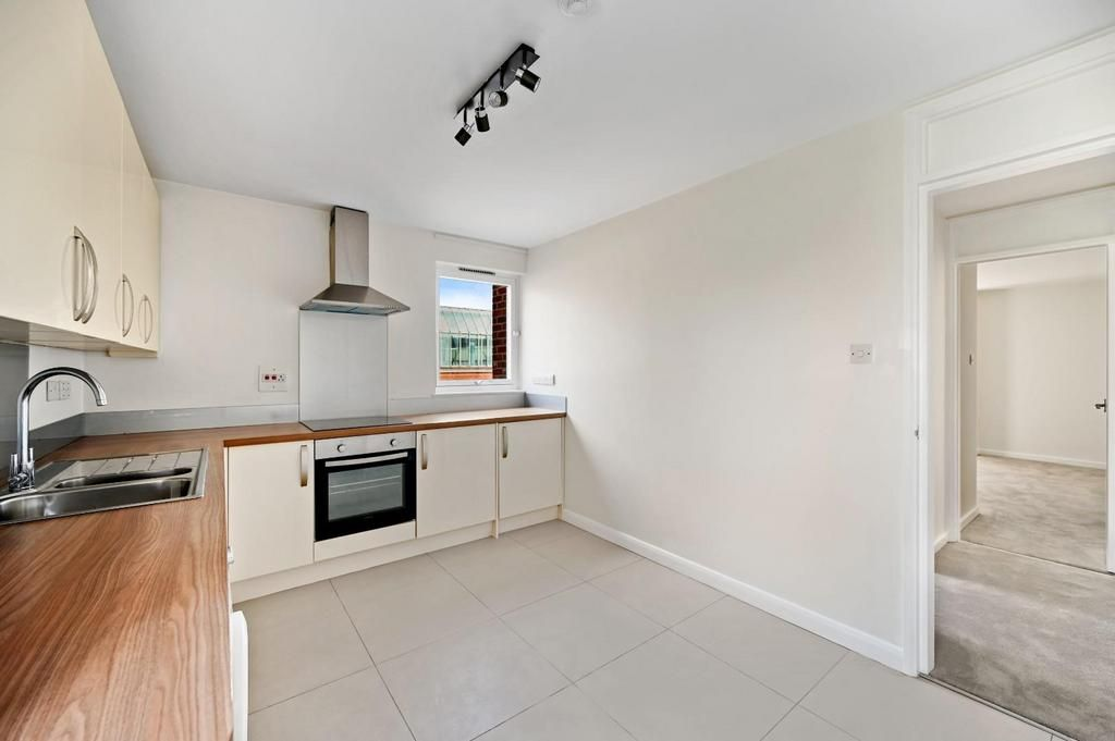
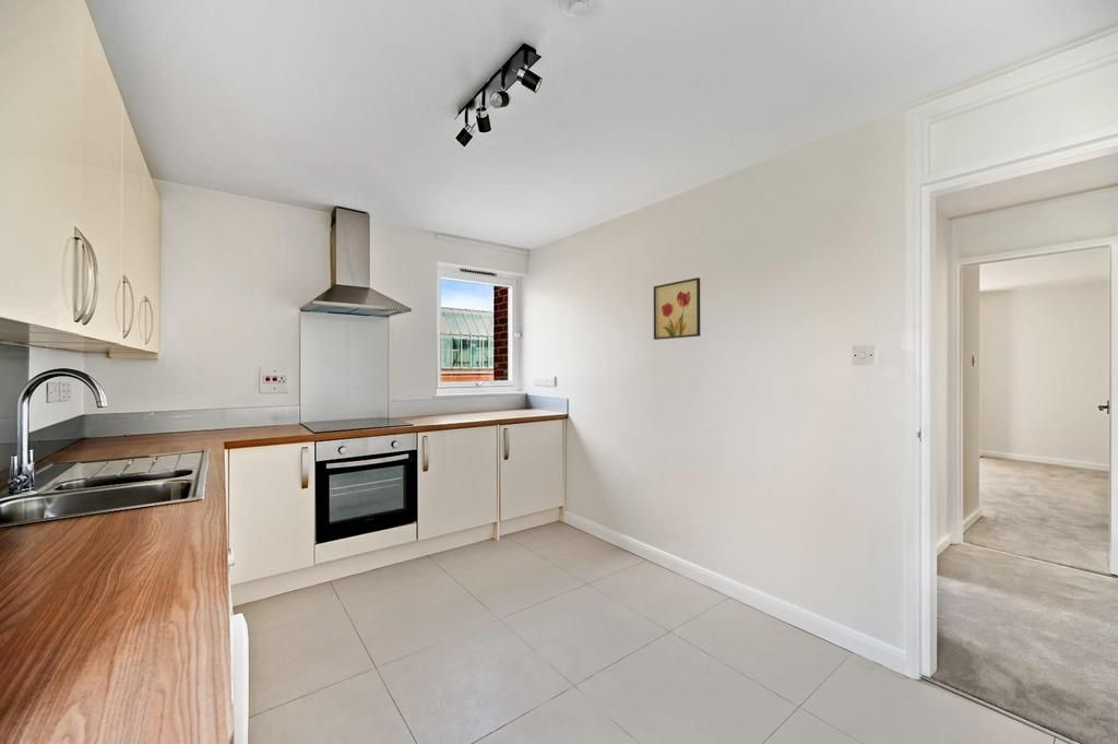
+ wall art (676, 310)
